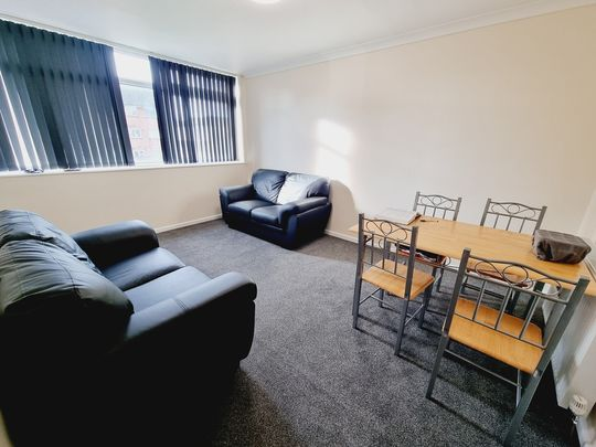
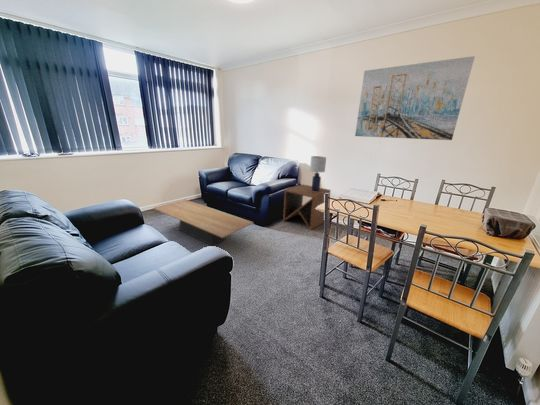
+ side table (306, 205)
+ coffee table (200, 224)
+ wall art (405, 103)
+ lamp (317, 174)
